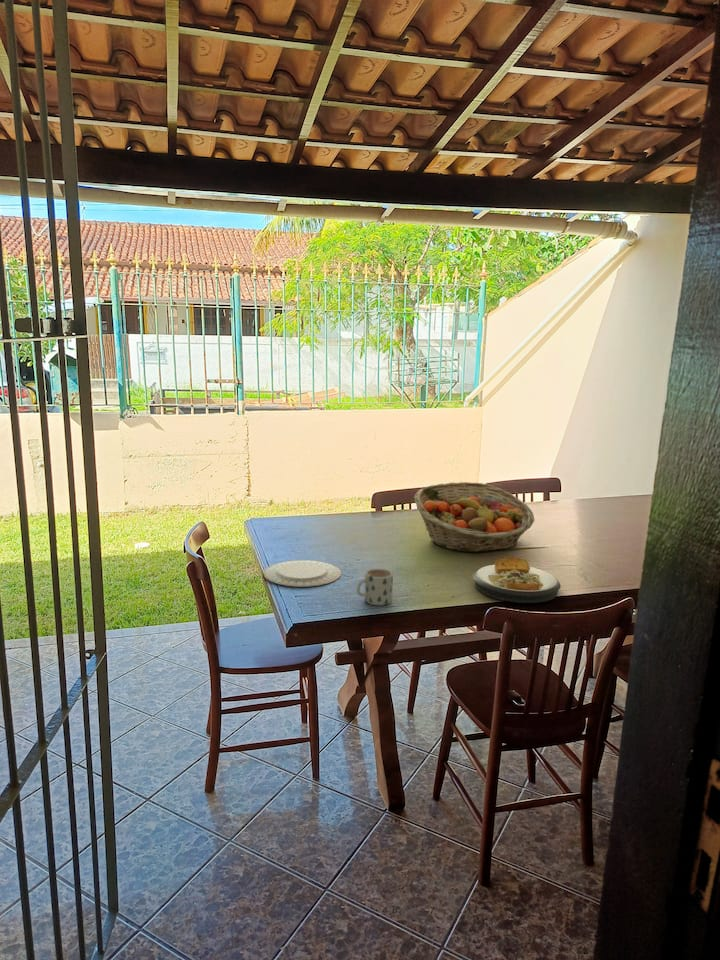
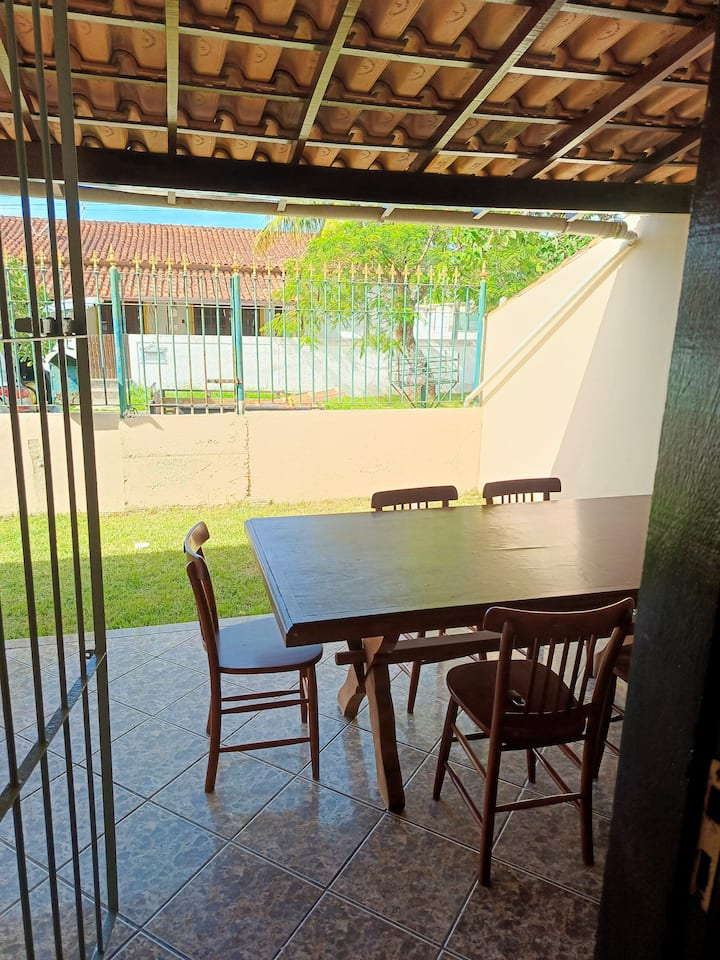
- mug (373, 587)
- fruit basket (473, 515)
- chinaware (302, 571)
- plate (516, 579)
